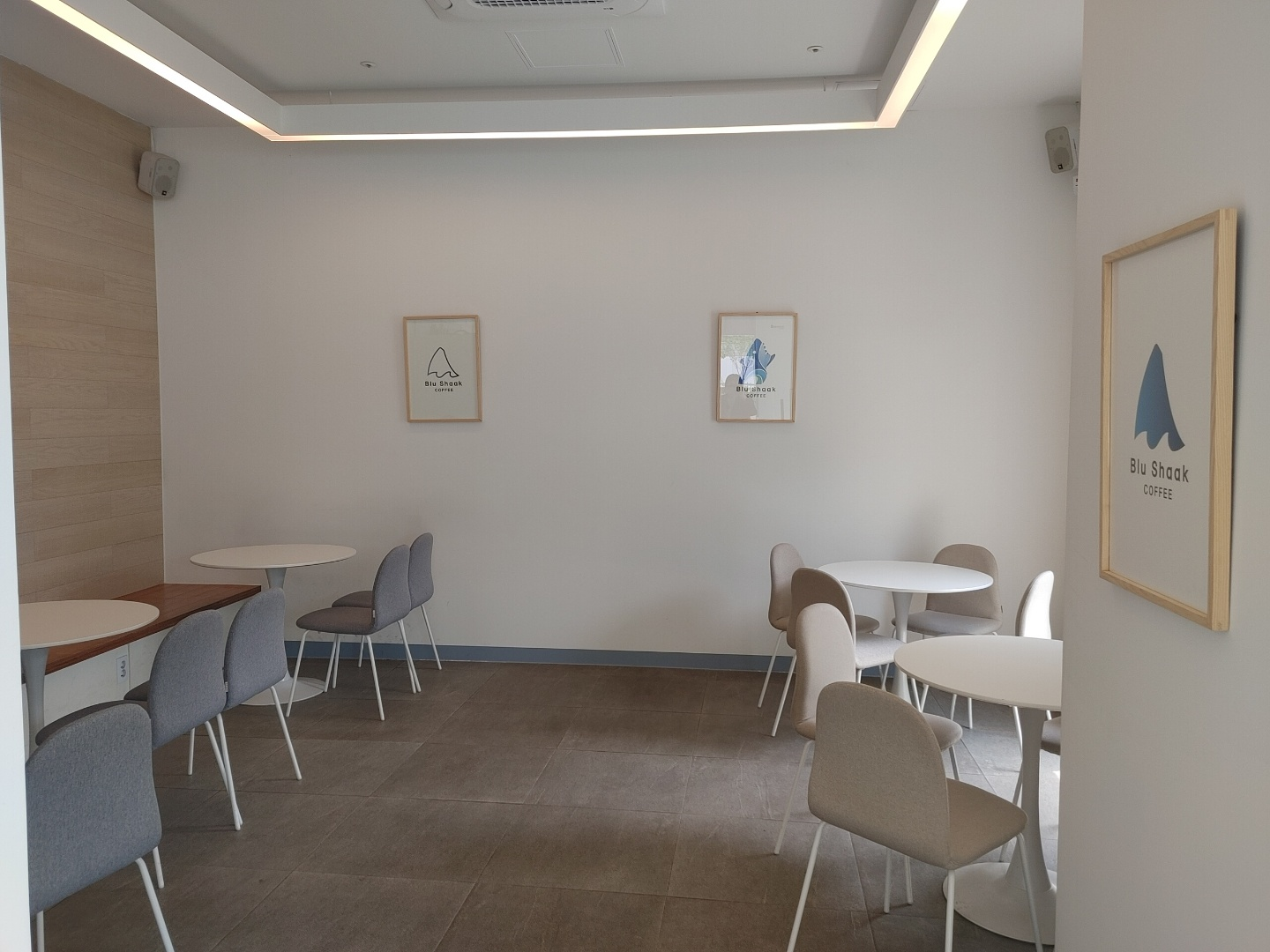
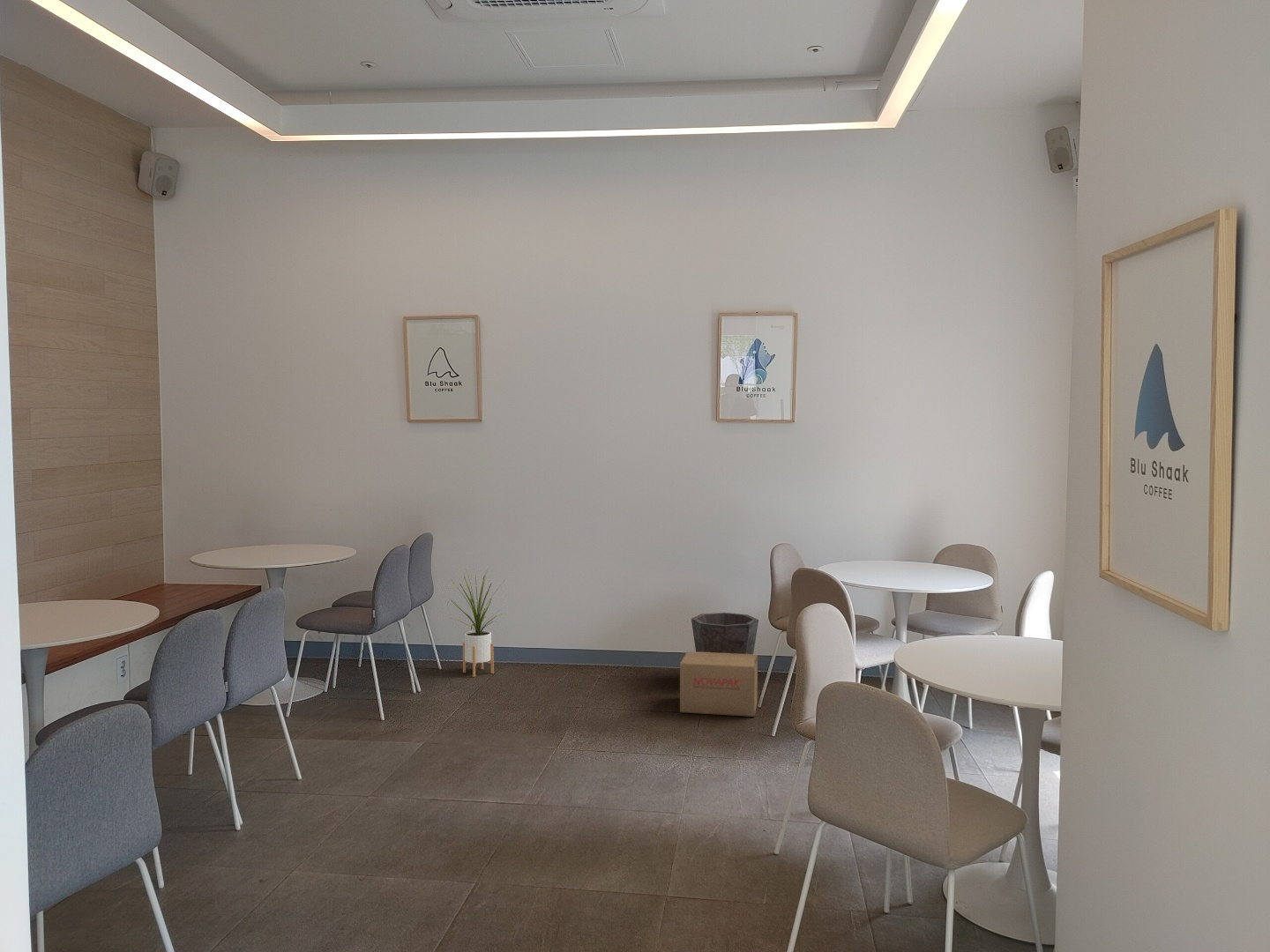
+ cardboard box (719, 682)
+ waste bin (724, 650)
+ house plant (479, 621)
